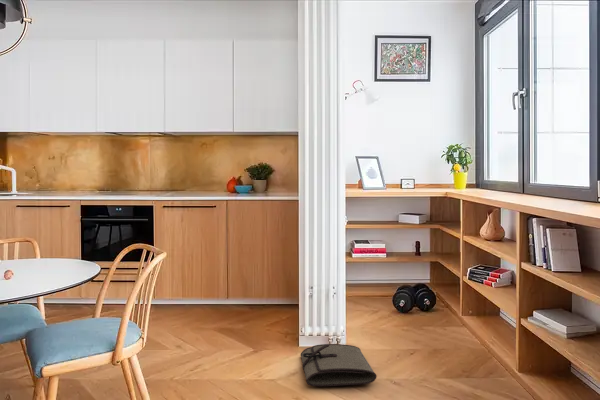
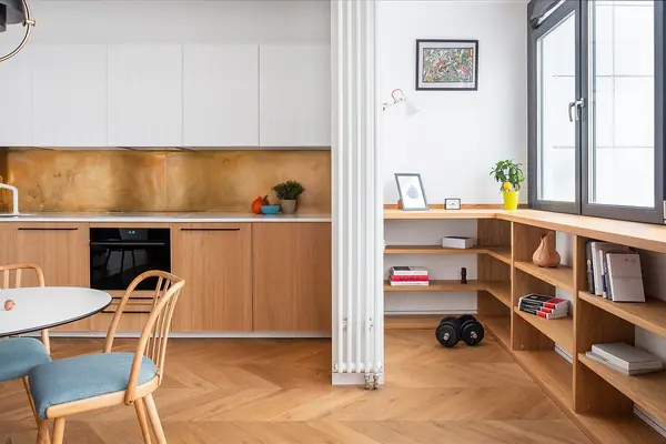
- tool roll (335, 357)
